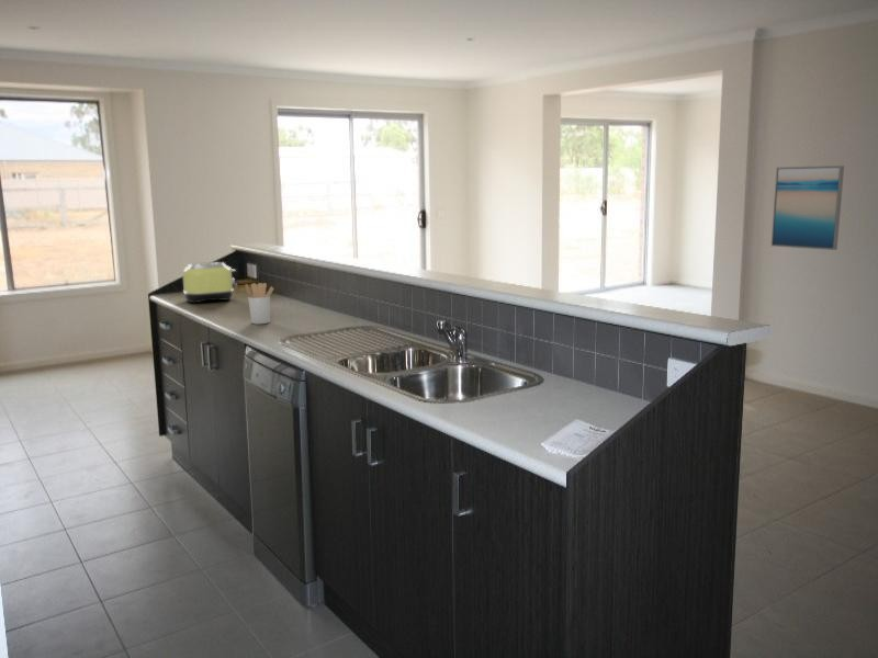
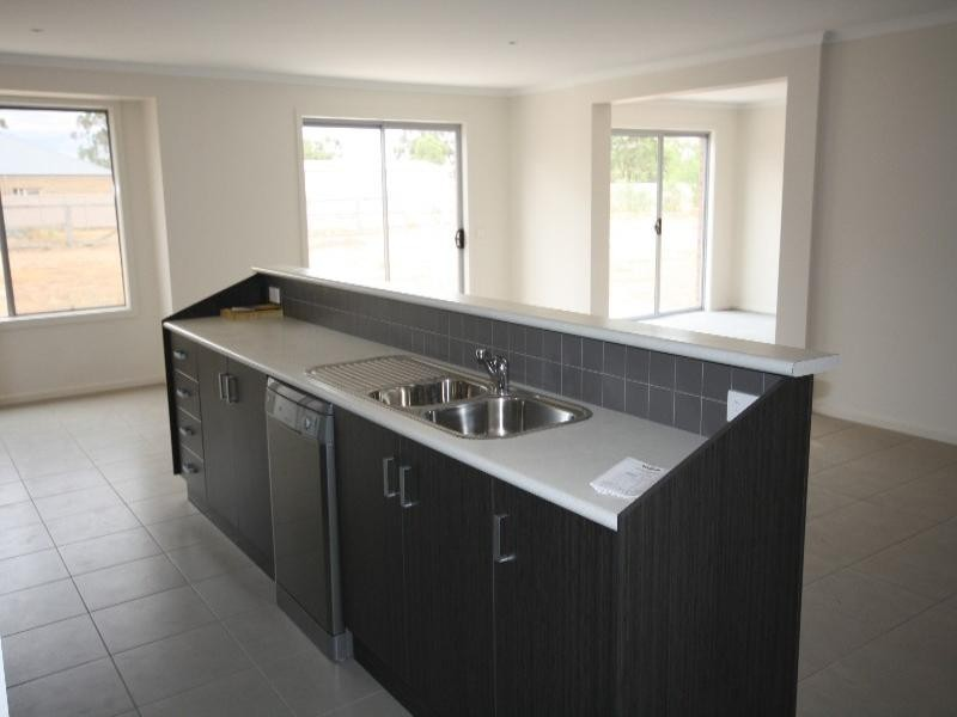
- toaster (210, 282)
- wall art (806, 207)
- utensil holder (259, 302)
